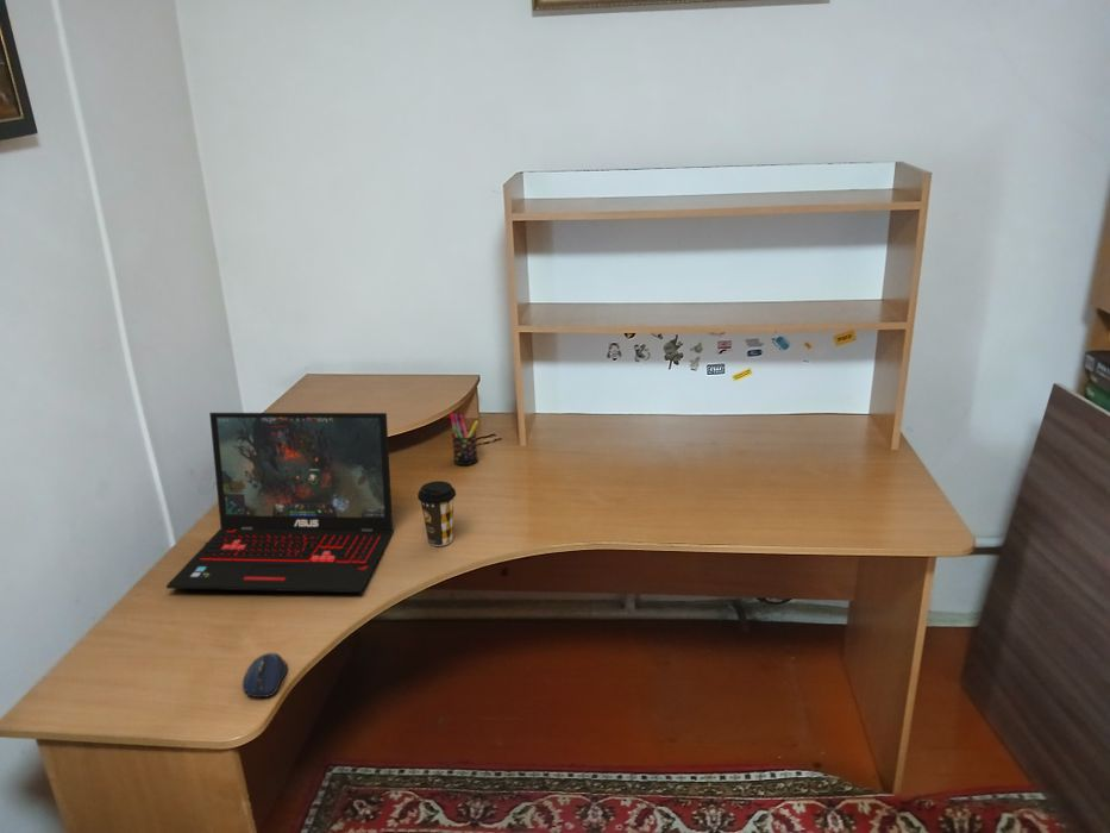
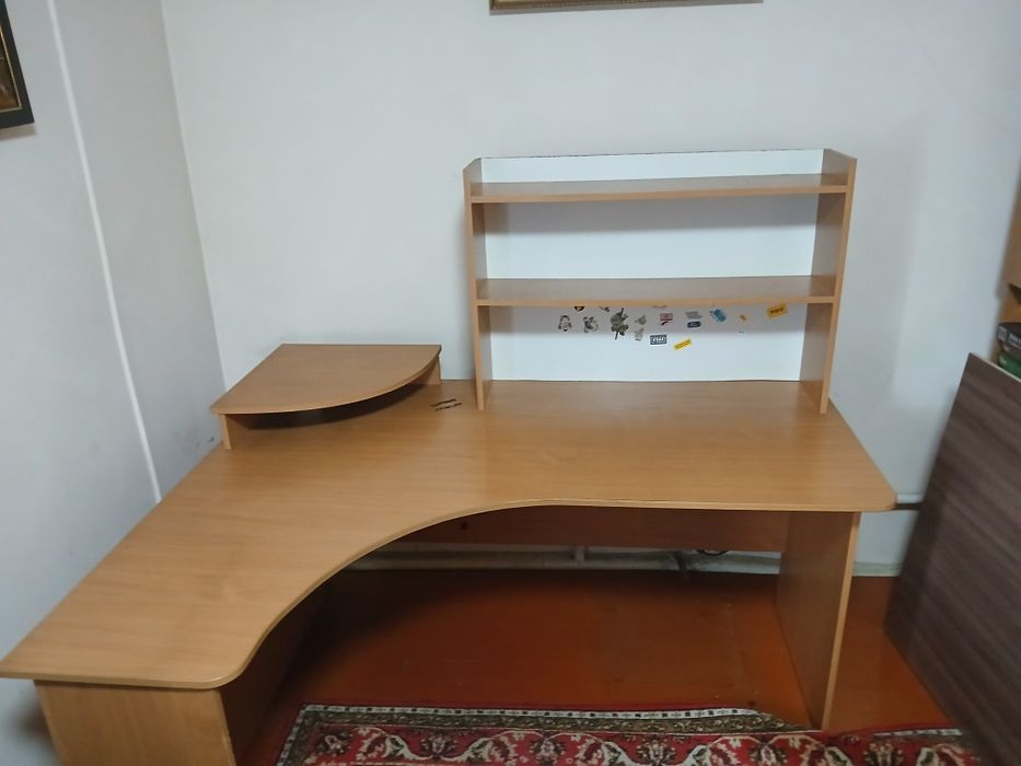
- laptop (281, 499)
- computer mouse (263, 669)
- coffee cup (438, 514)
- pen holder (462, 438)
